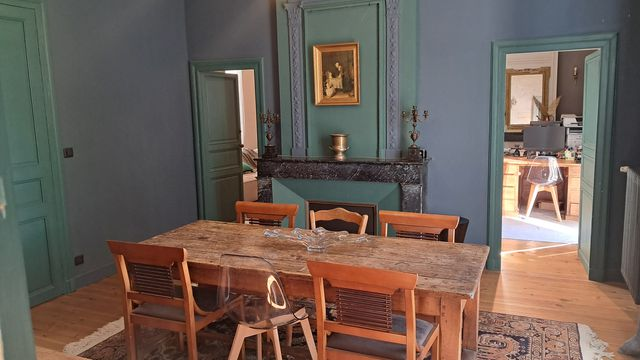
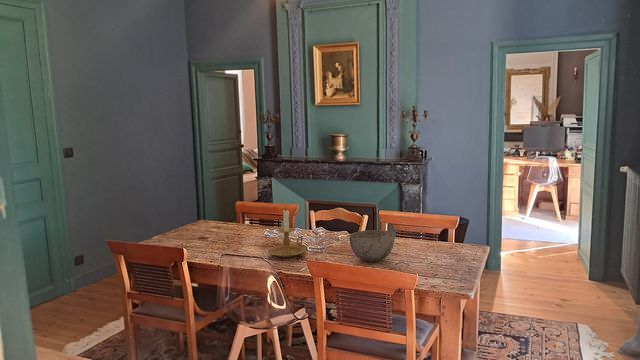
+ candle holder (286, 231)
+ bowl (372, 245)
